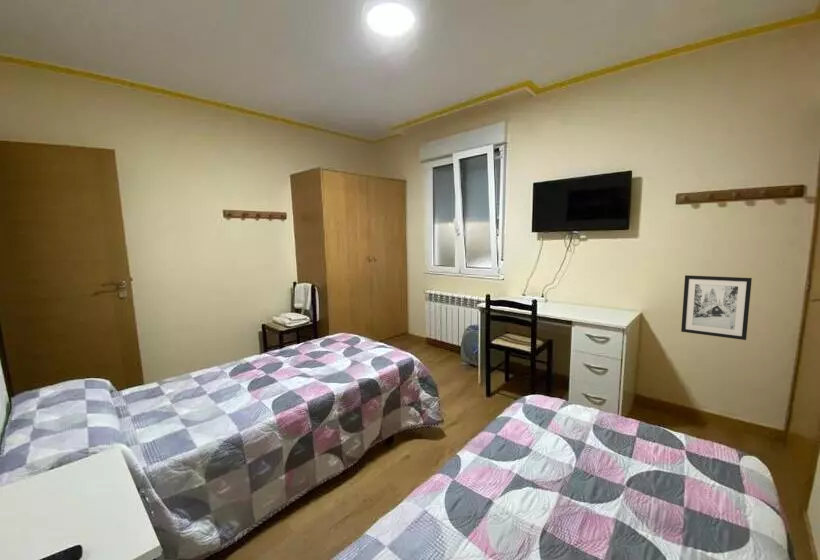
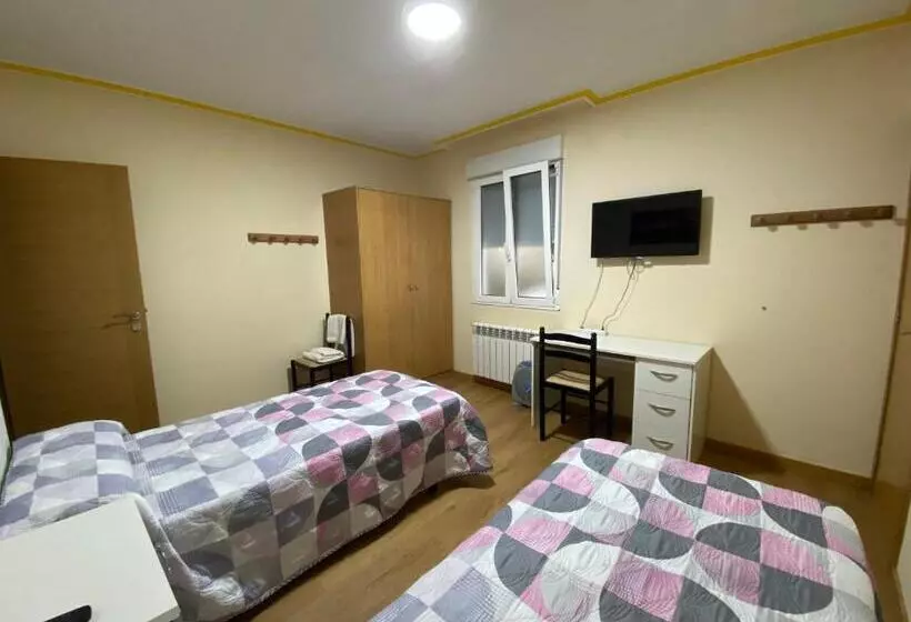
- wall art (714, 306)
